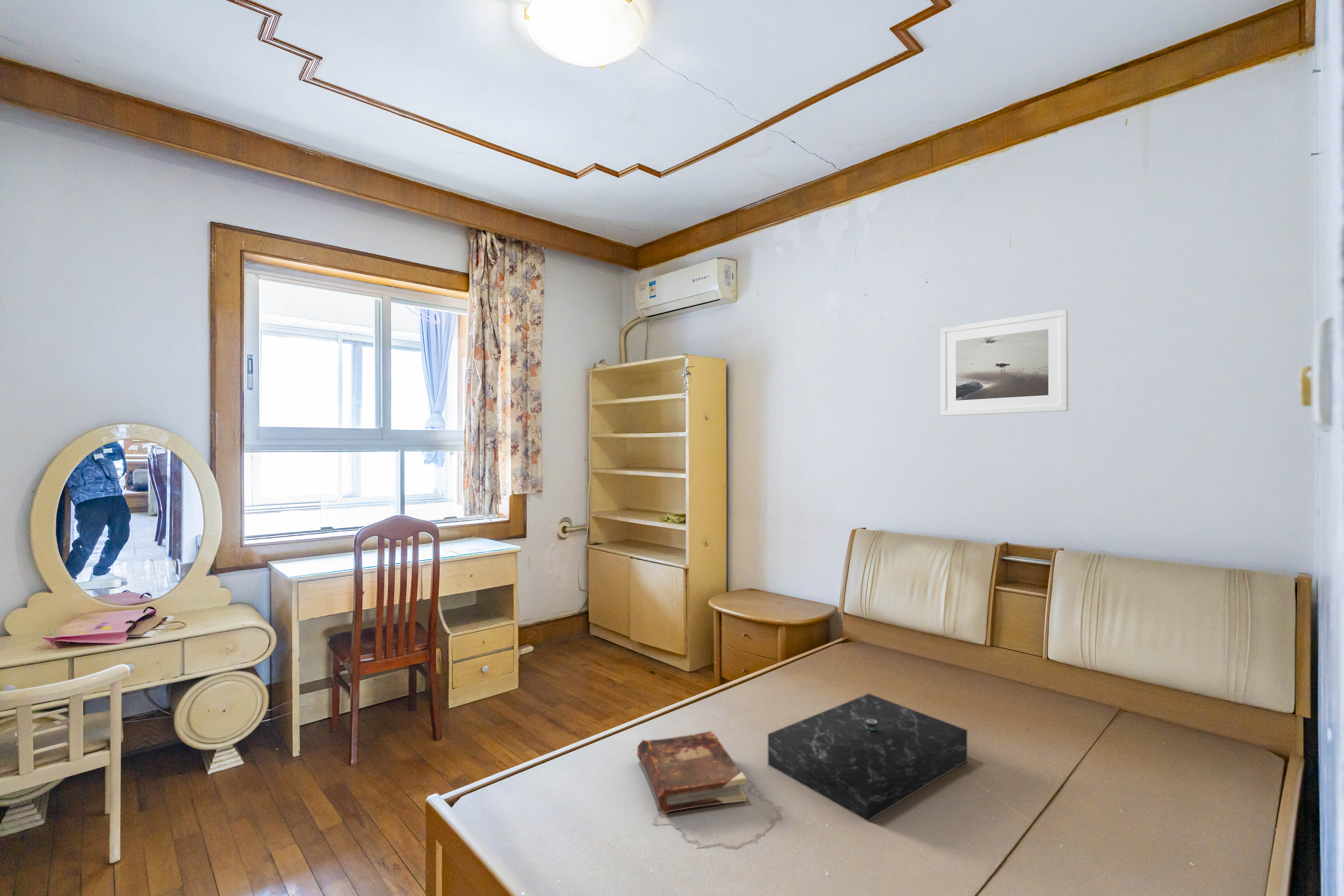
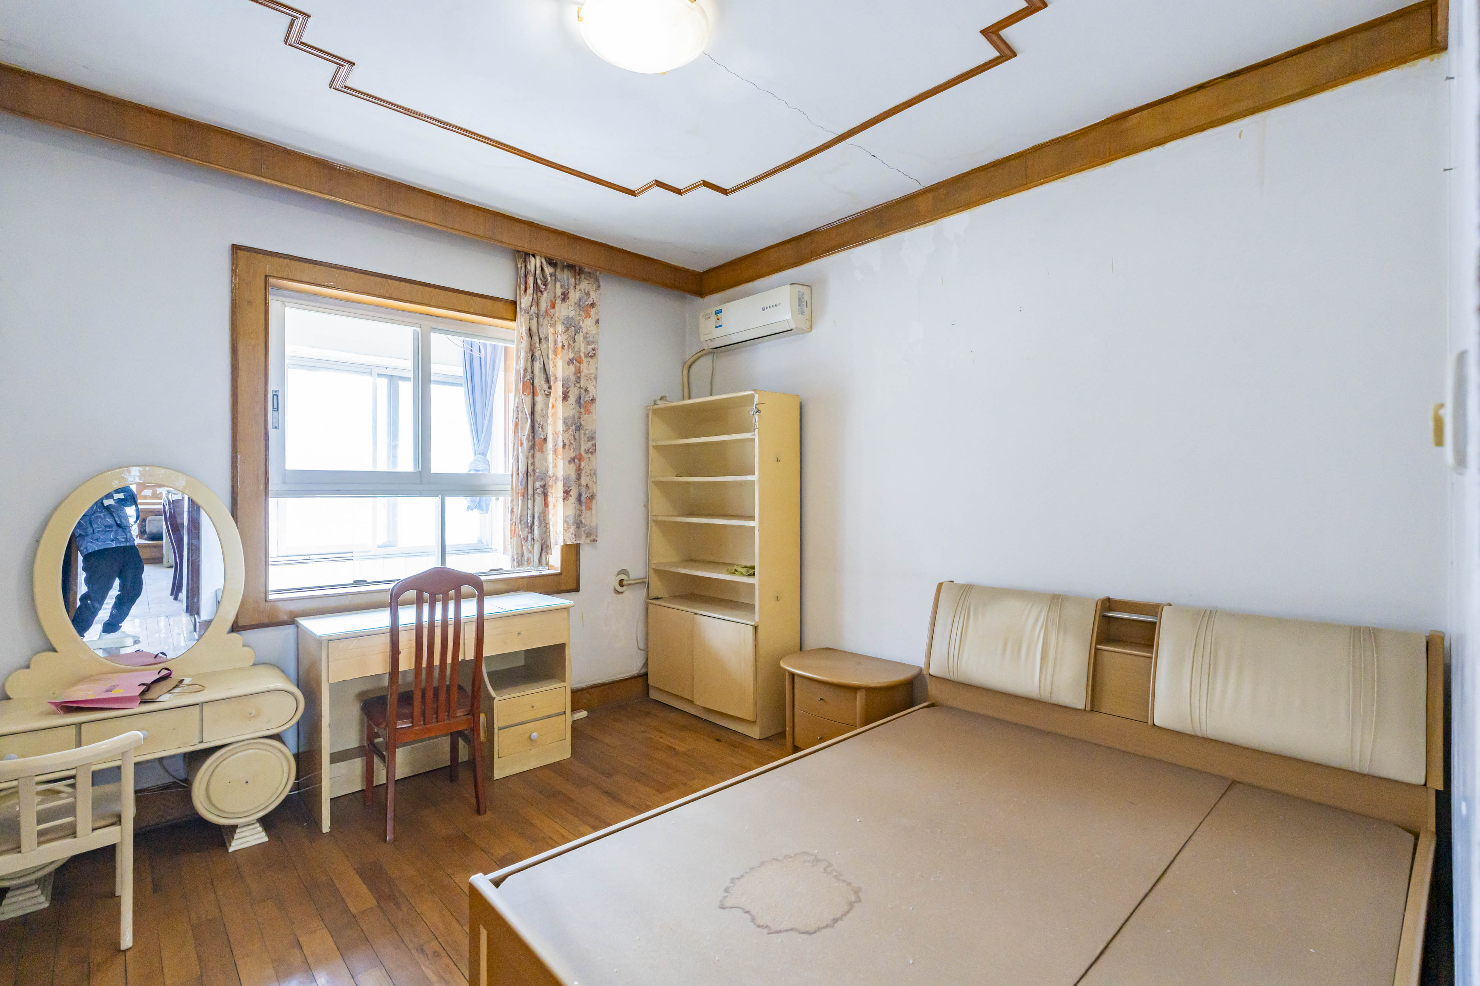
- tray (868, 742)
- book (688, 769)
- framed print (1000, 367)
